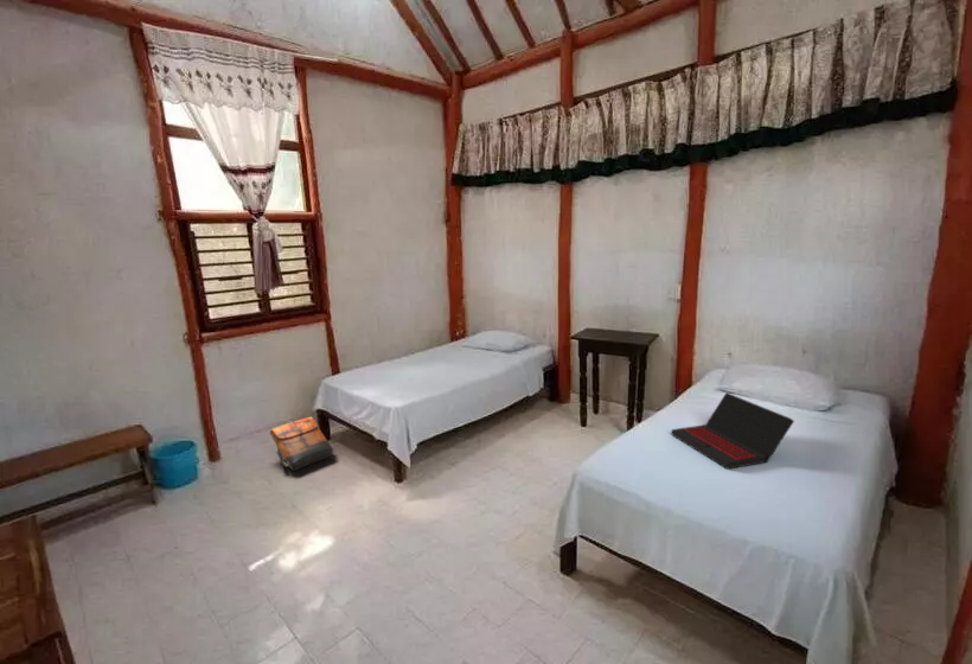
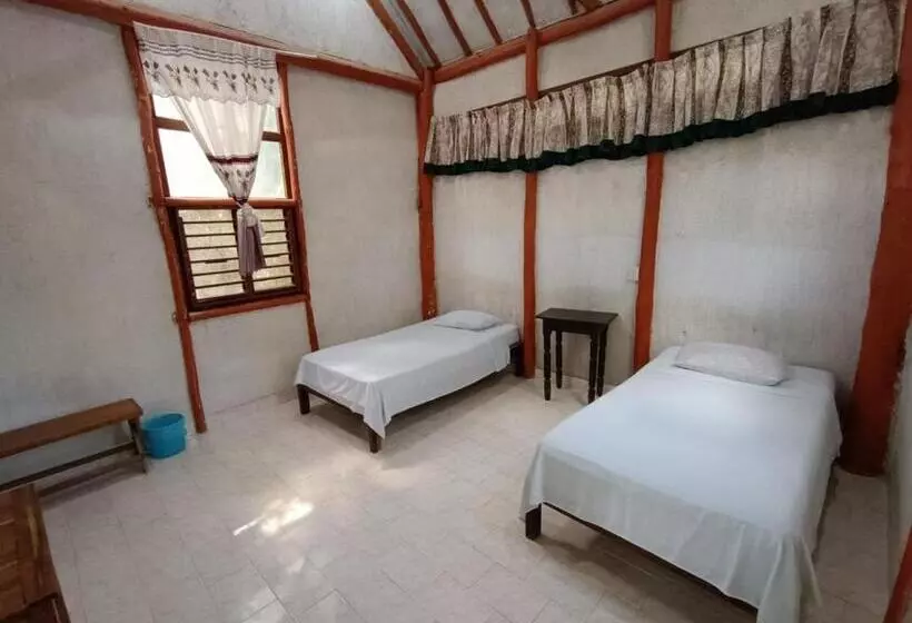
- backpack (299, 439)
- laptop (728, 427)
